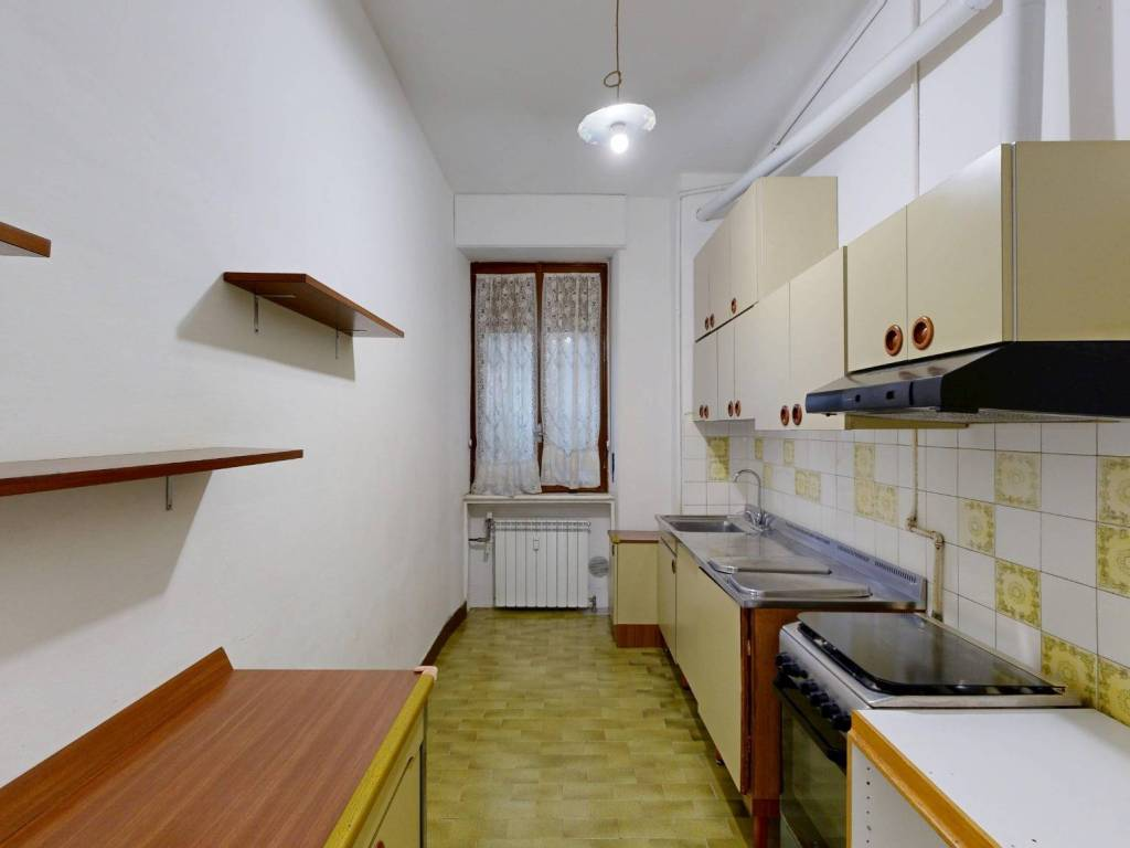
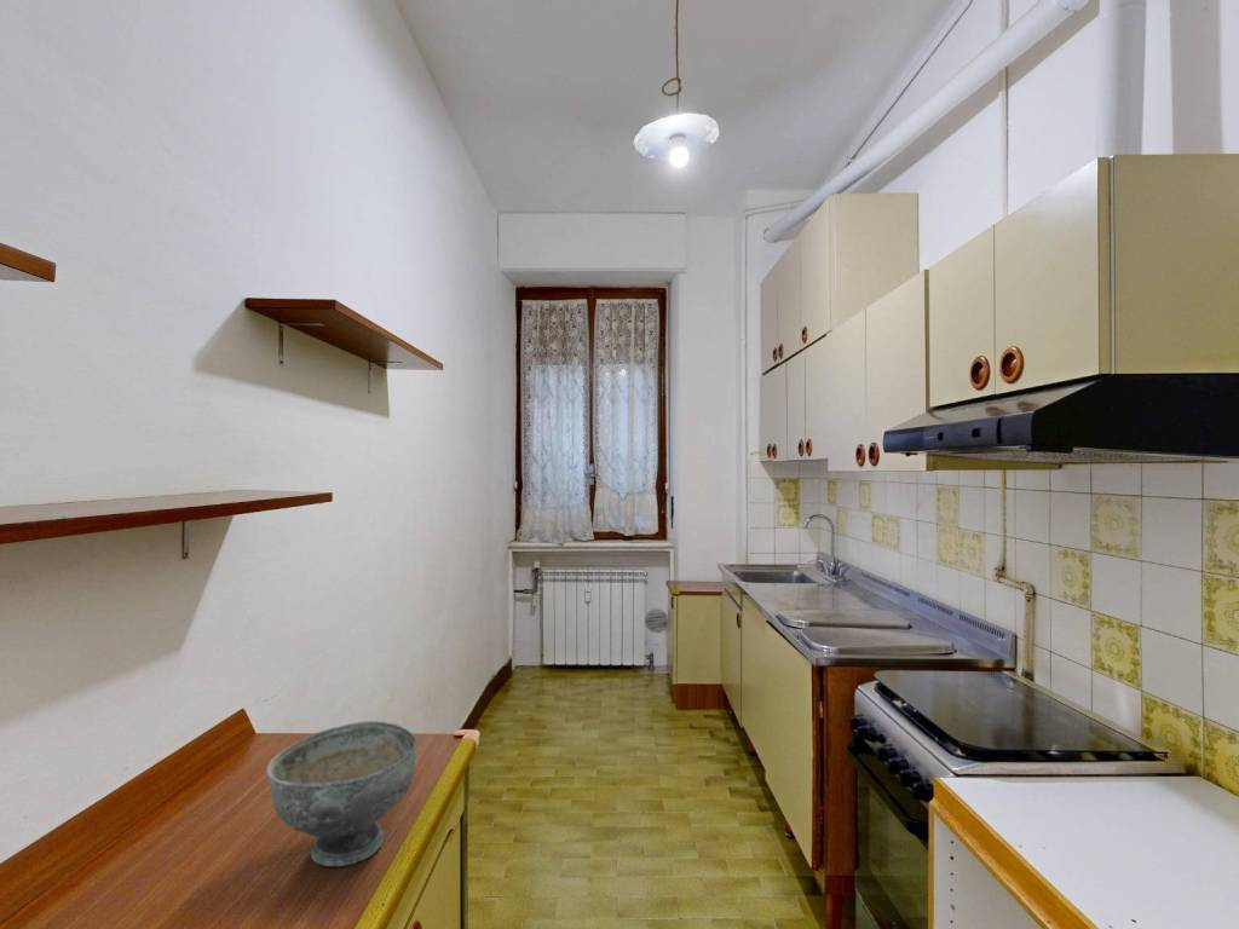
+ bowl (345, 797)
